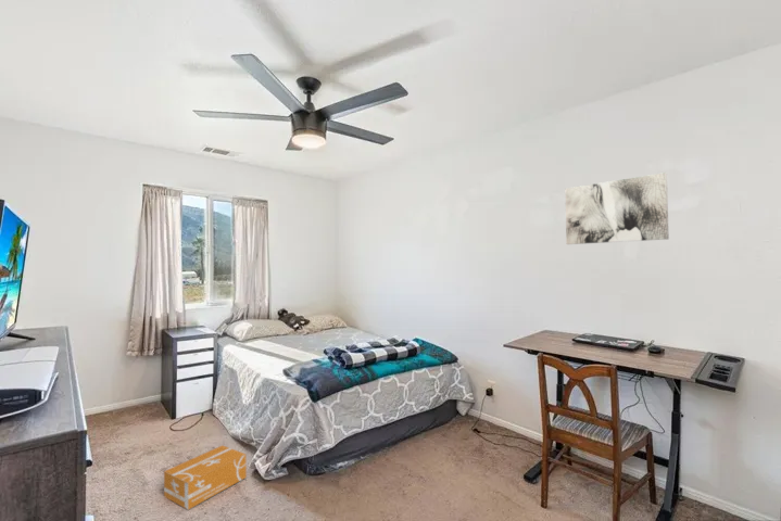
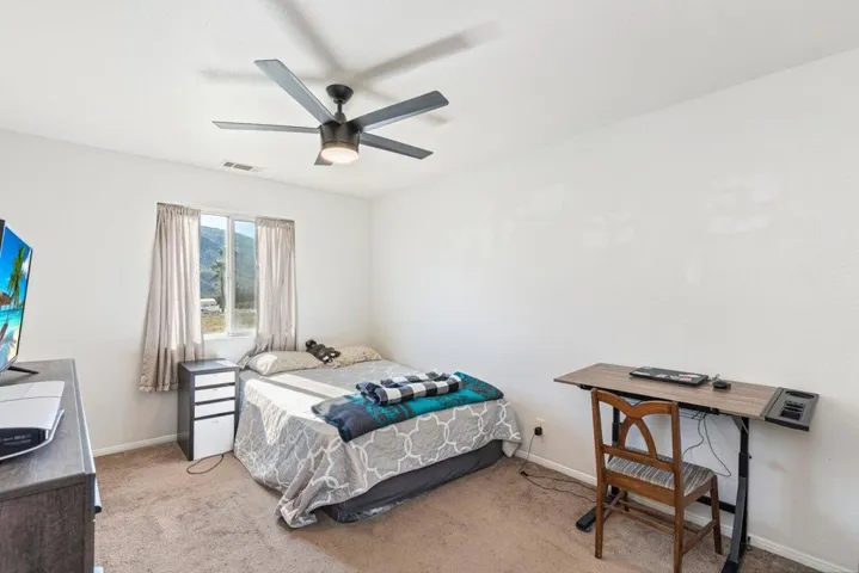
- wall art (612, 212)
- shoe box (206, 474)
